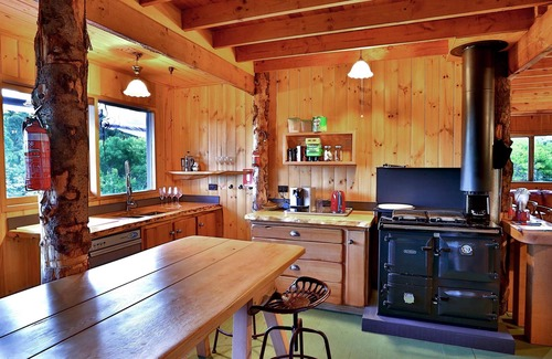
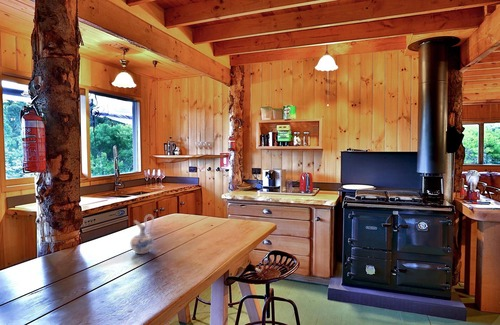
+ ceramic pitcher (142, 233)
